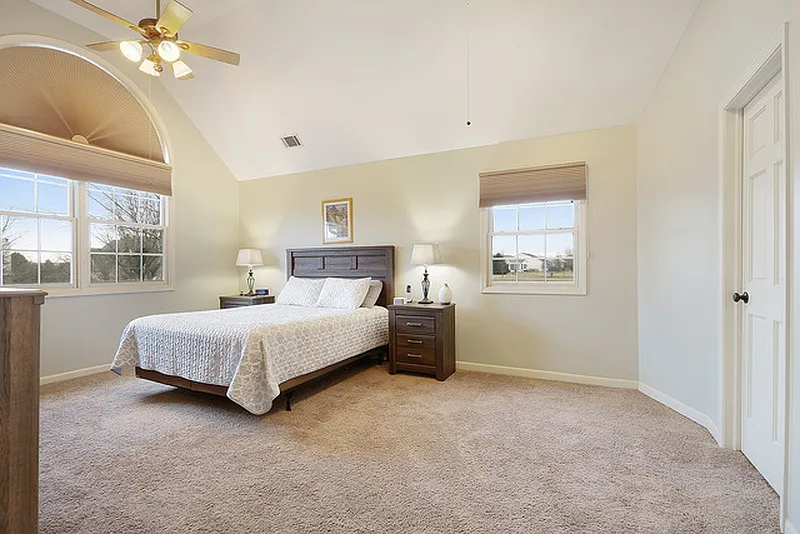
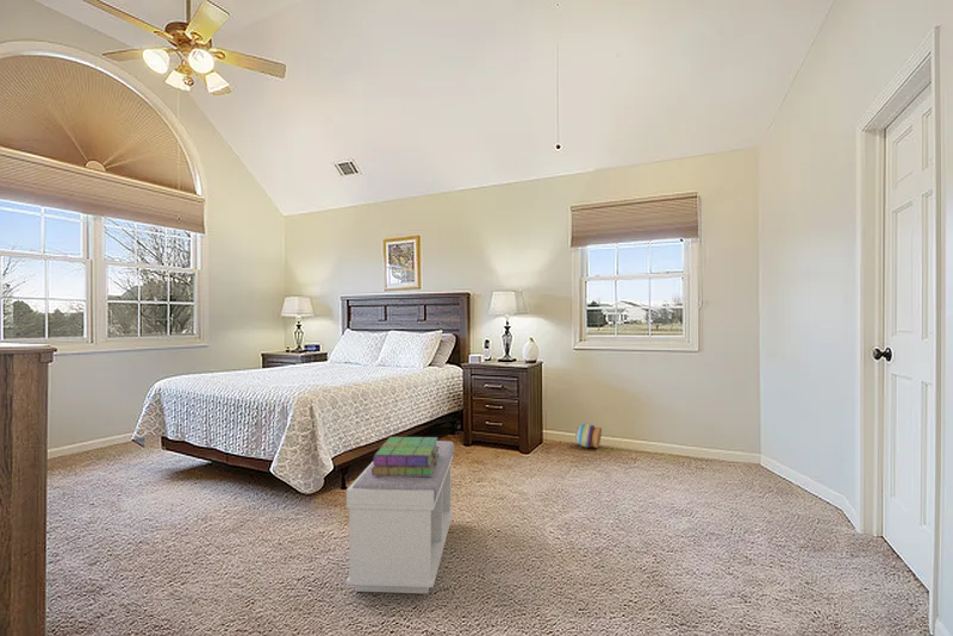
+ decorative ball (587, 435)
+ bench (409, 505)
+ stack of books (407, 454)
